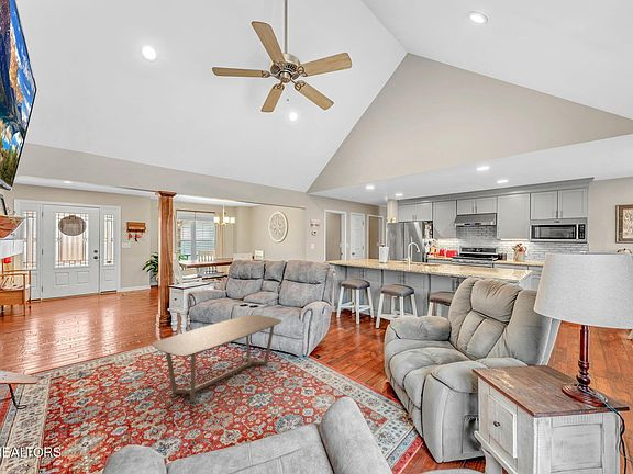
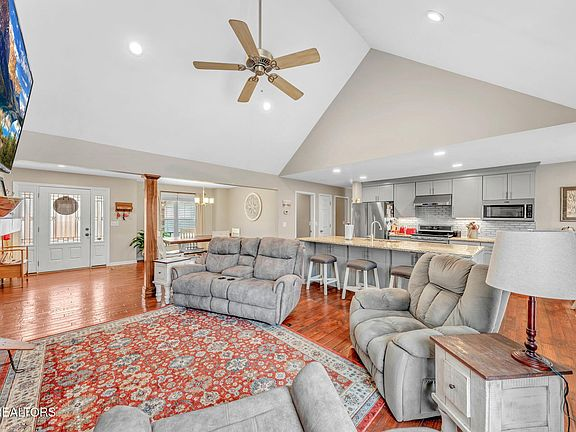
- coffee table (222, 345)
